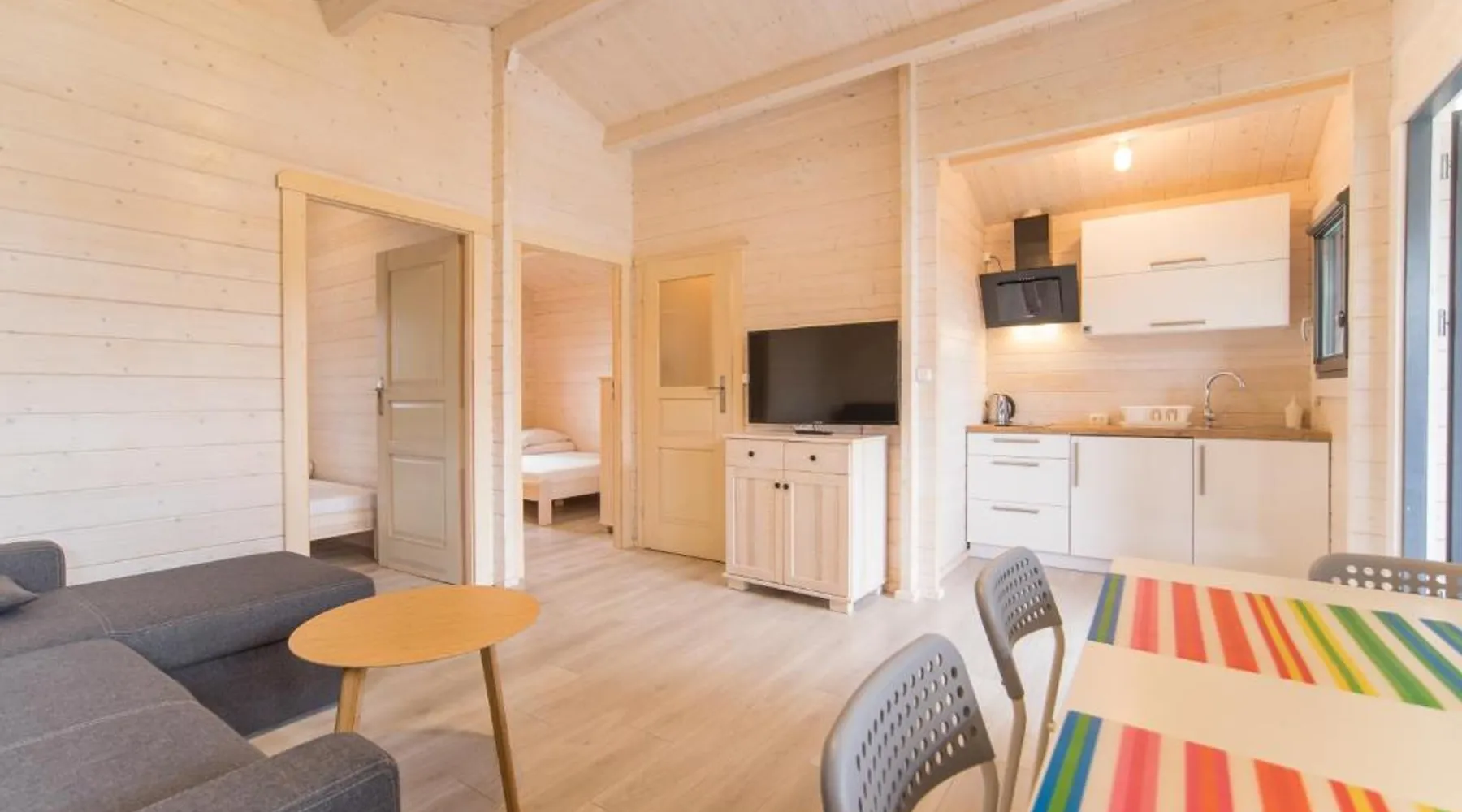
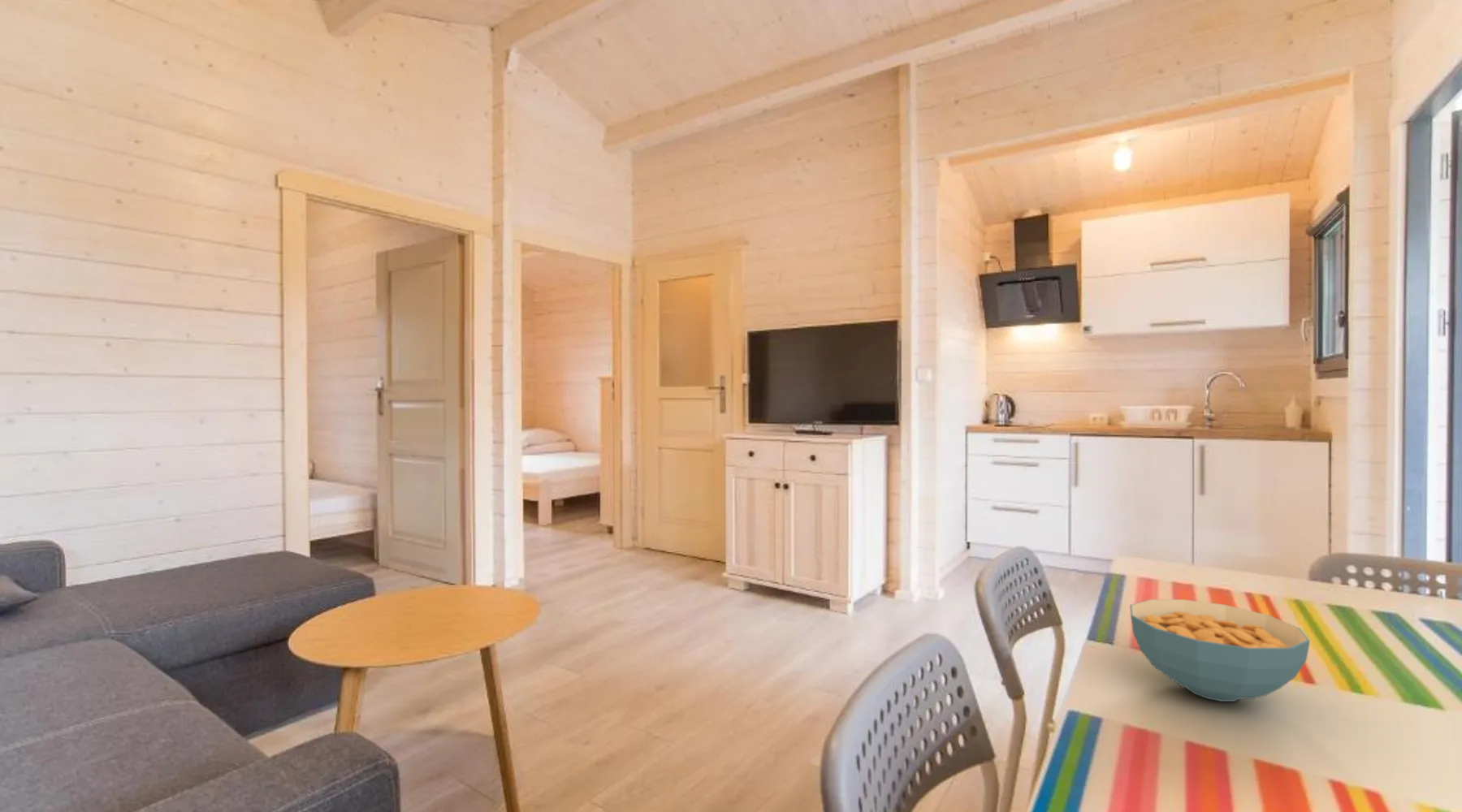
+ cereal bowl (1212, 656)
